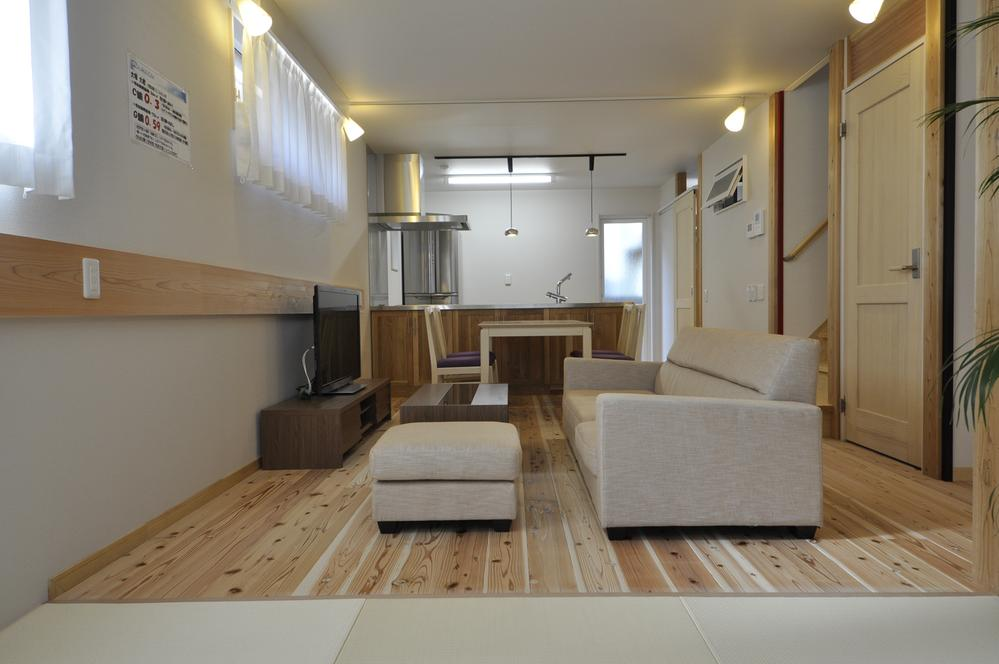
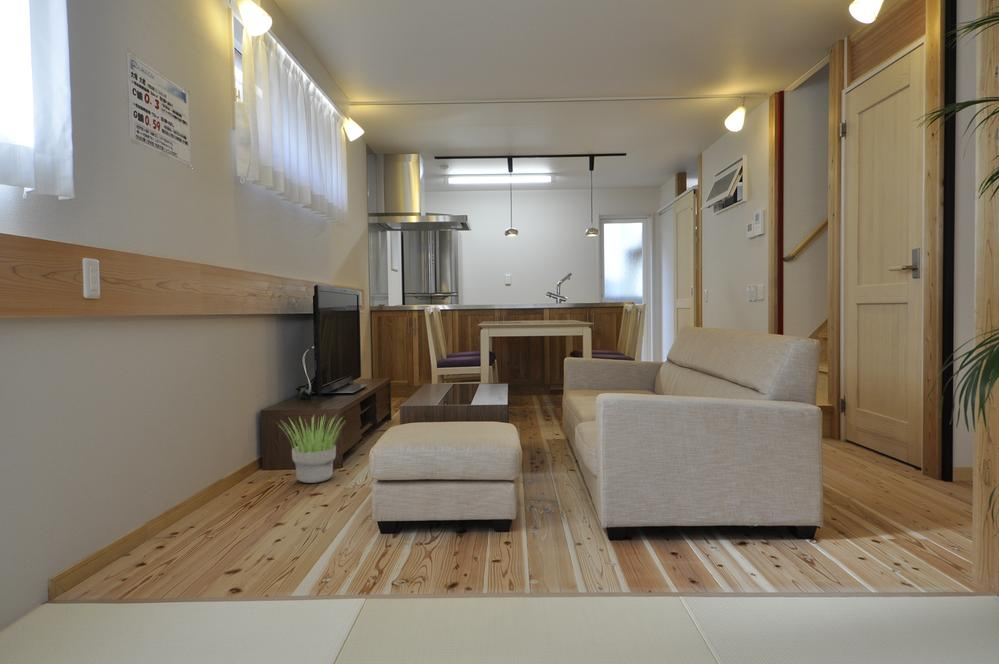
+ potted plant (313, 449)
